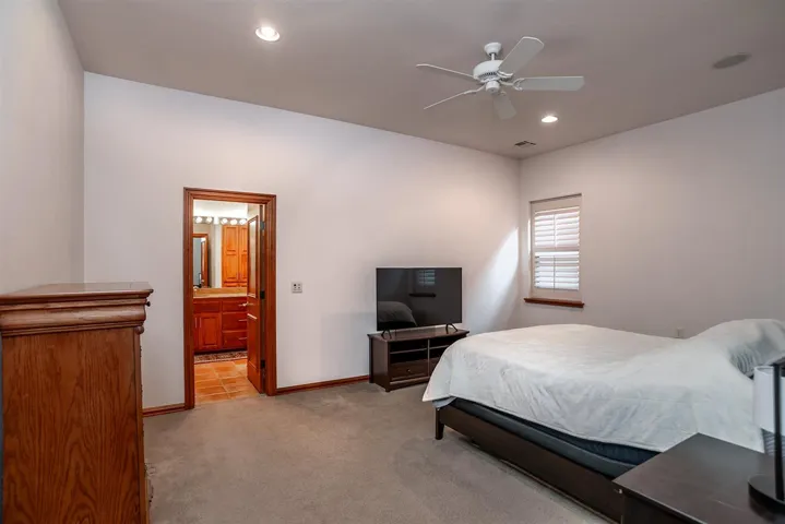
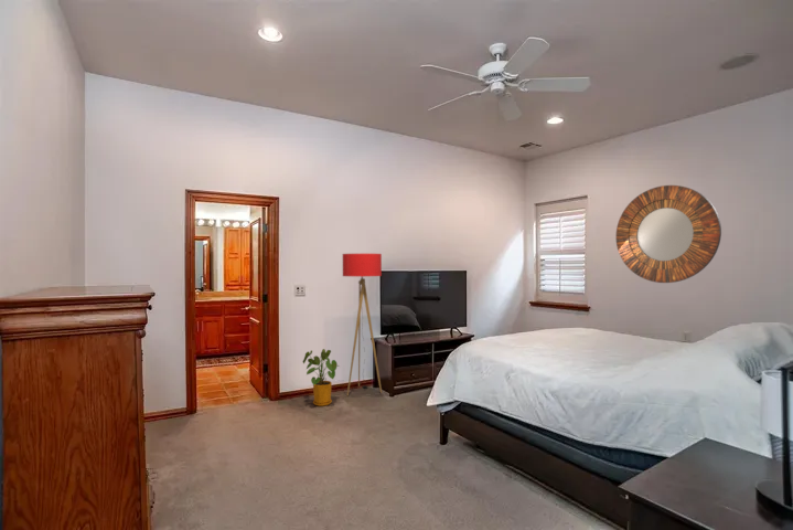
+ home mirror (663, 234)
+ house plant (320, 378)
+ floor lamp (360, 322)
